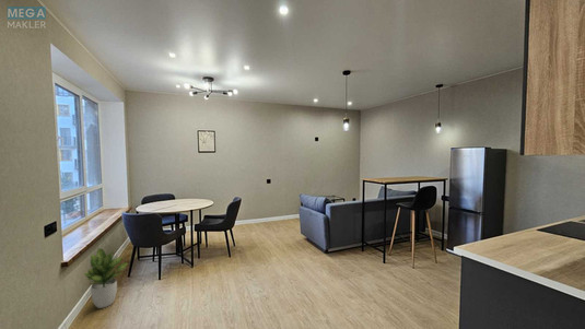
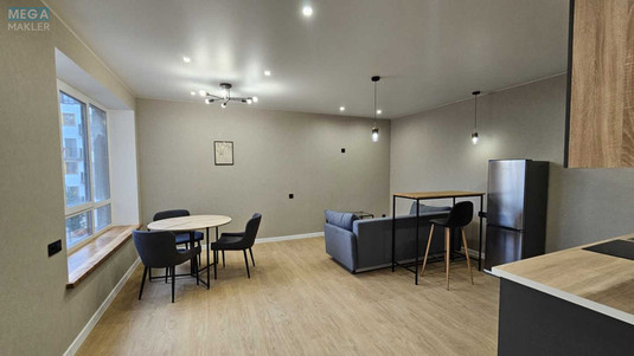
- potted plant (105, 277)
